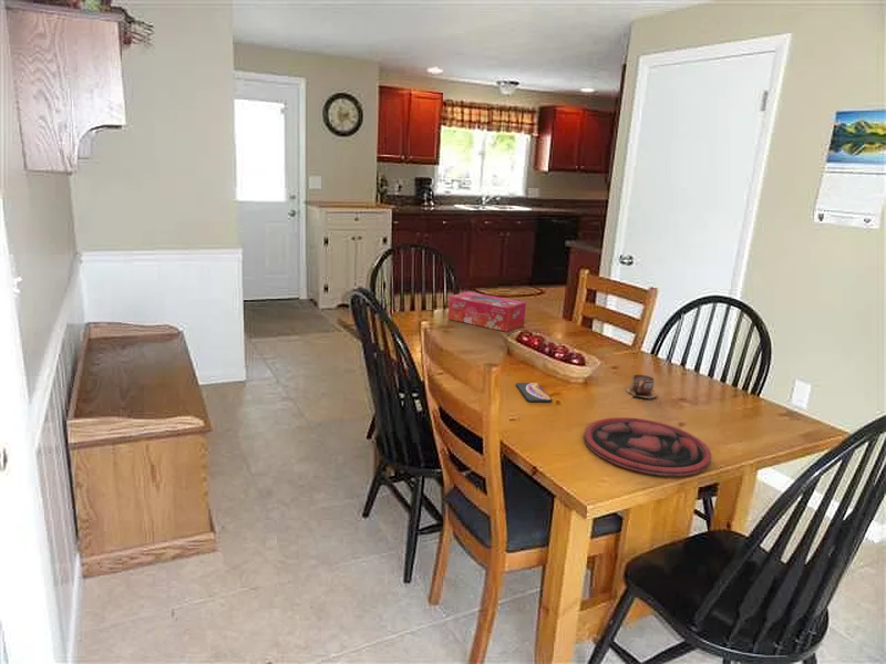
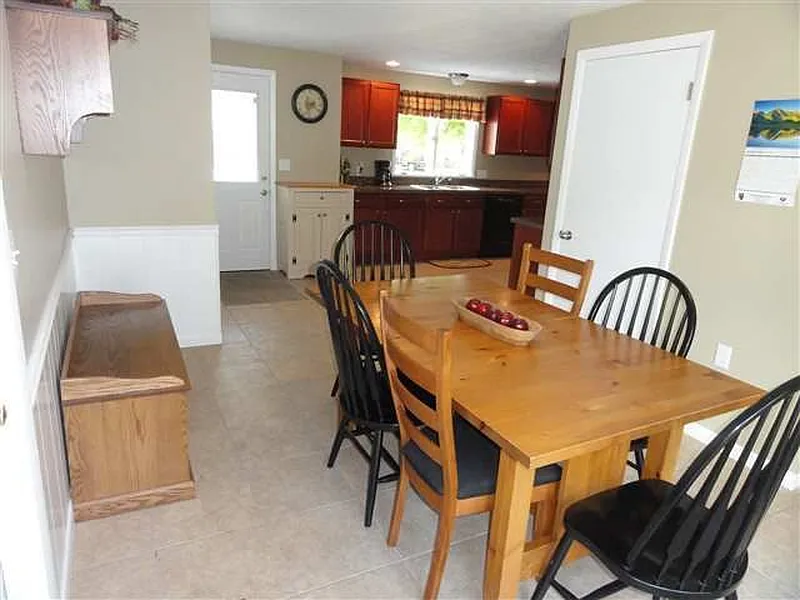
- smartphone (533, 392)
- tissue box (486, 310)
- plate (646, 443)
- cup (641, 385)
